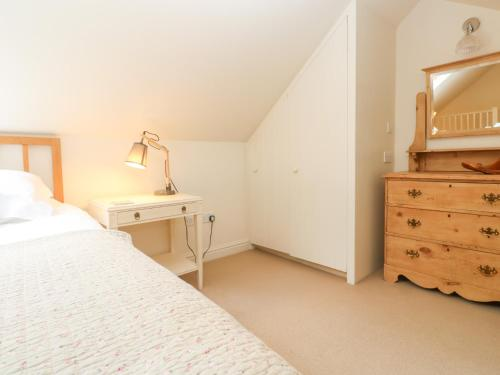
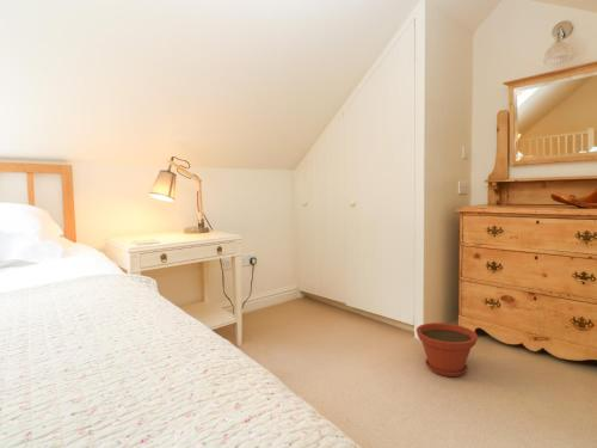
+ plant pot (445, 350)
